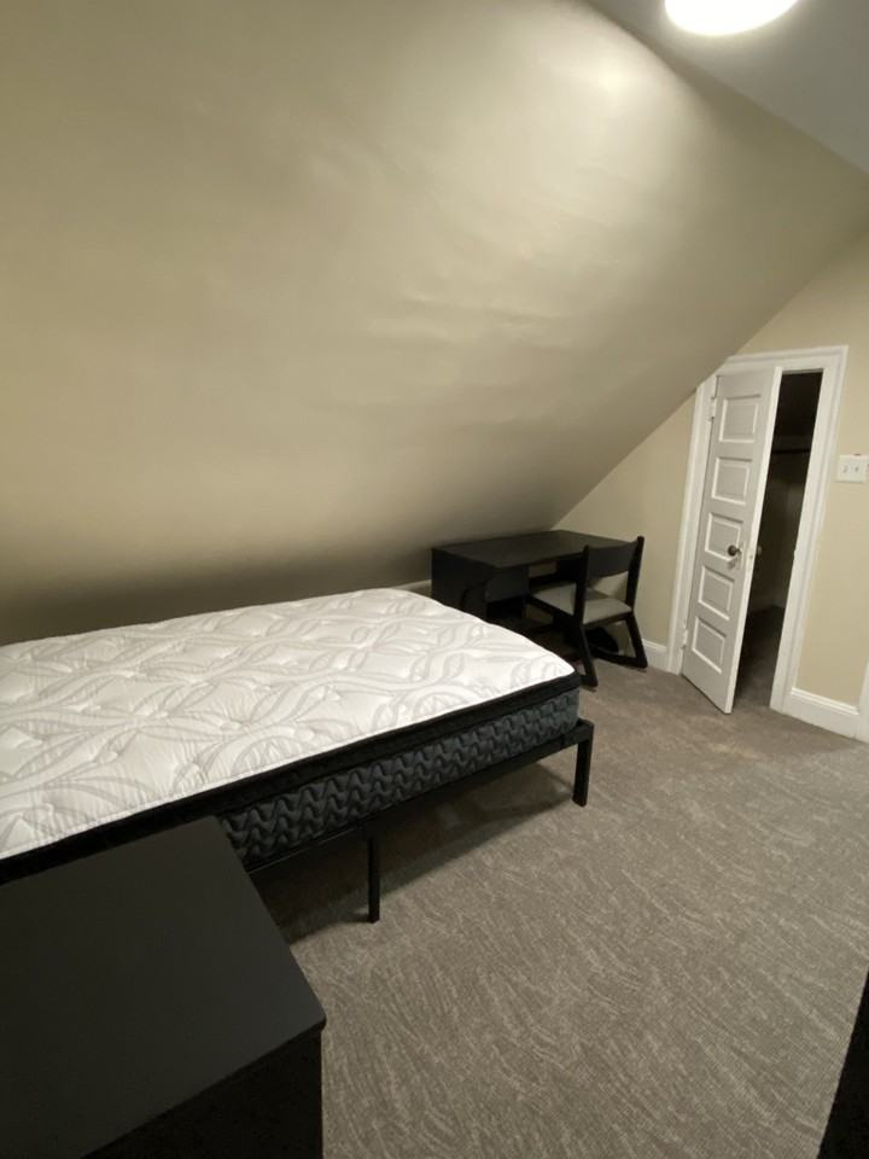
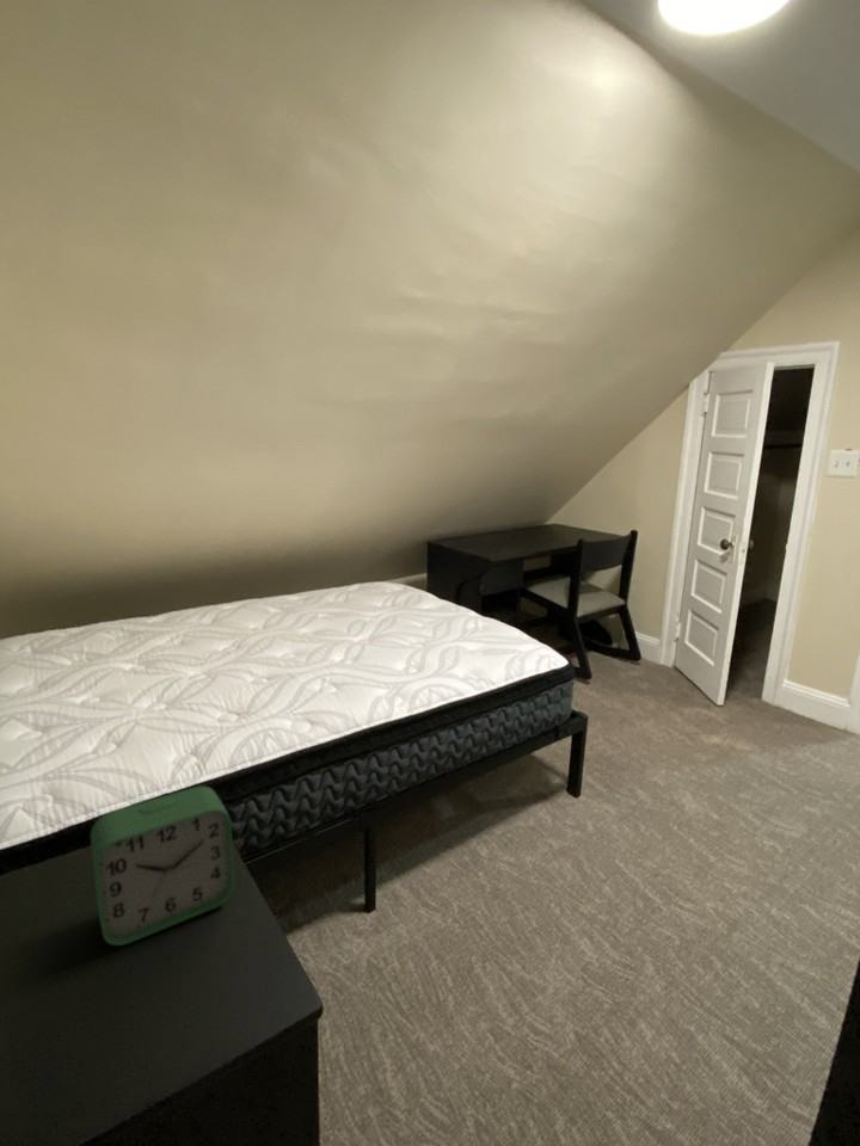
+ alarm clock (164, 858)
